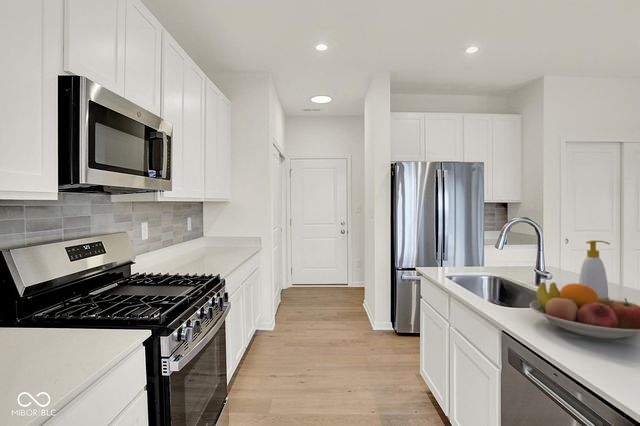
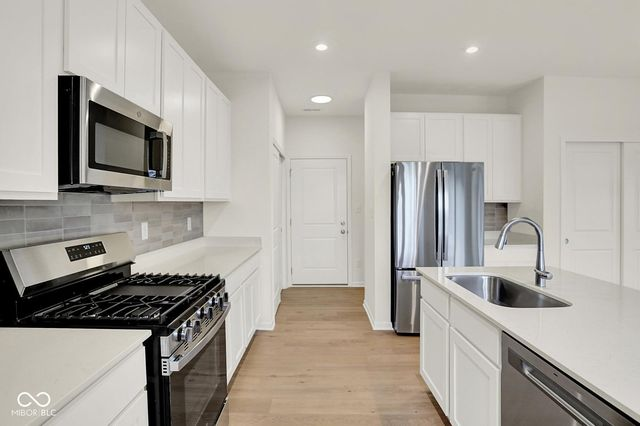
- soap bottle (593, 269)
- fruit bowl (589, 308)
